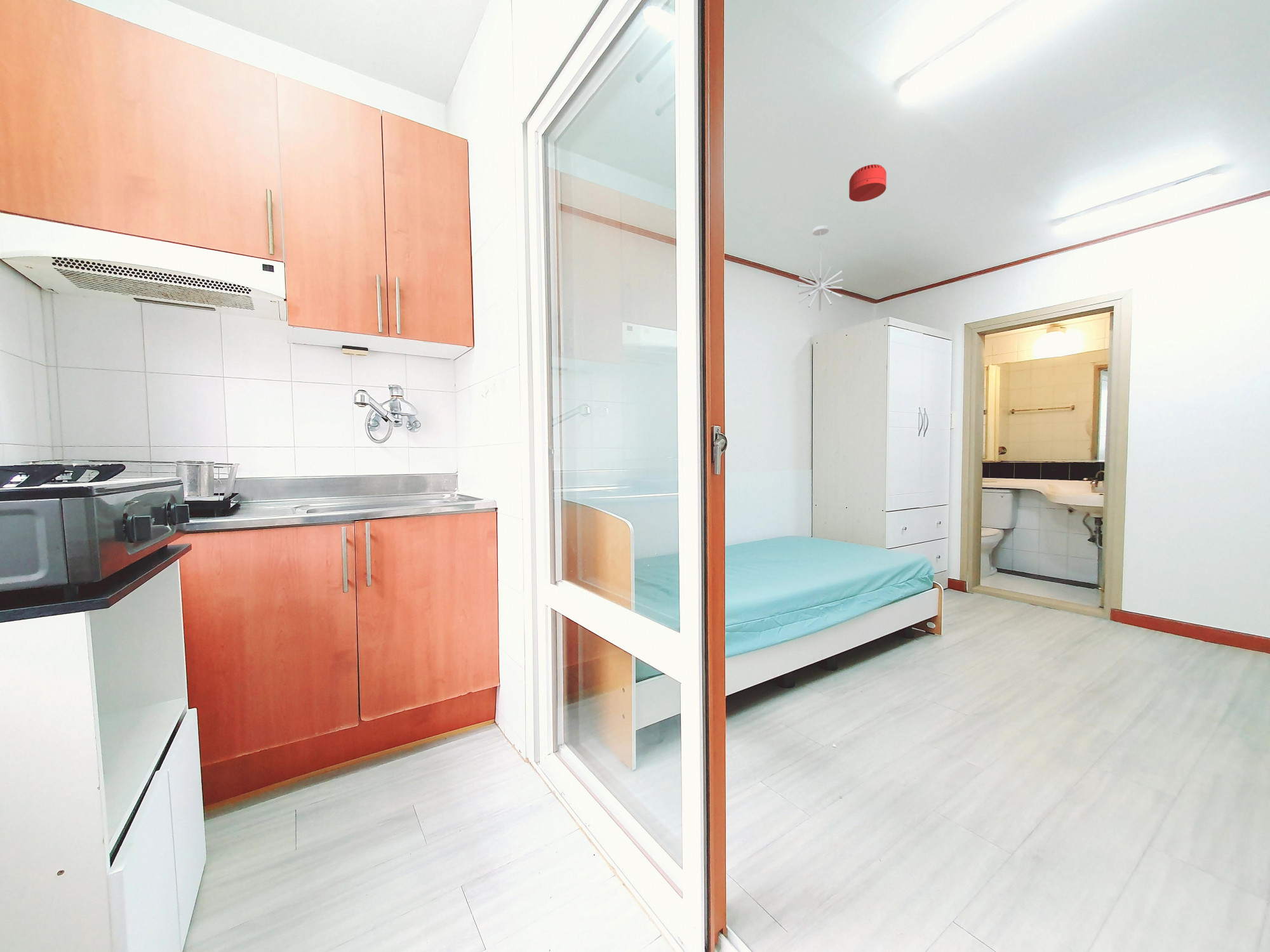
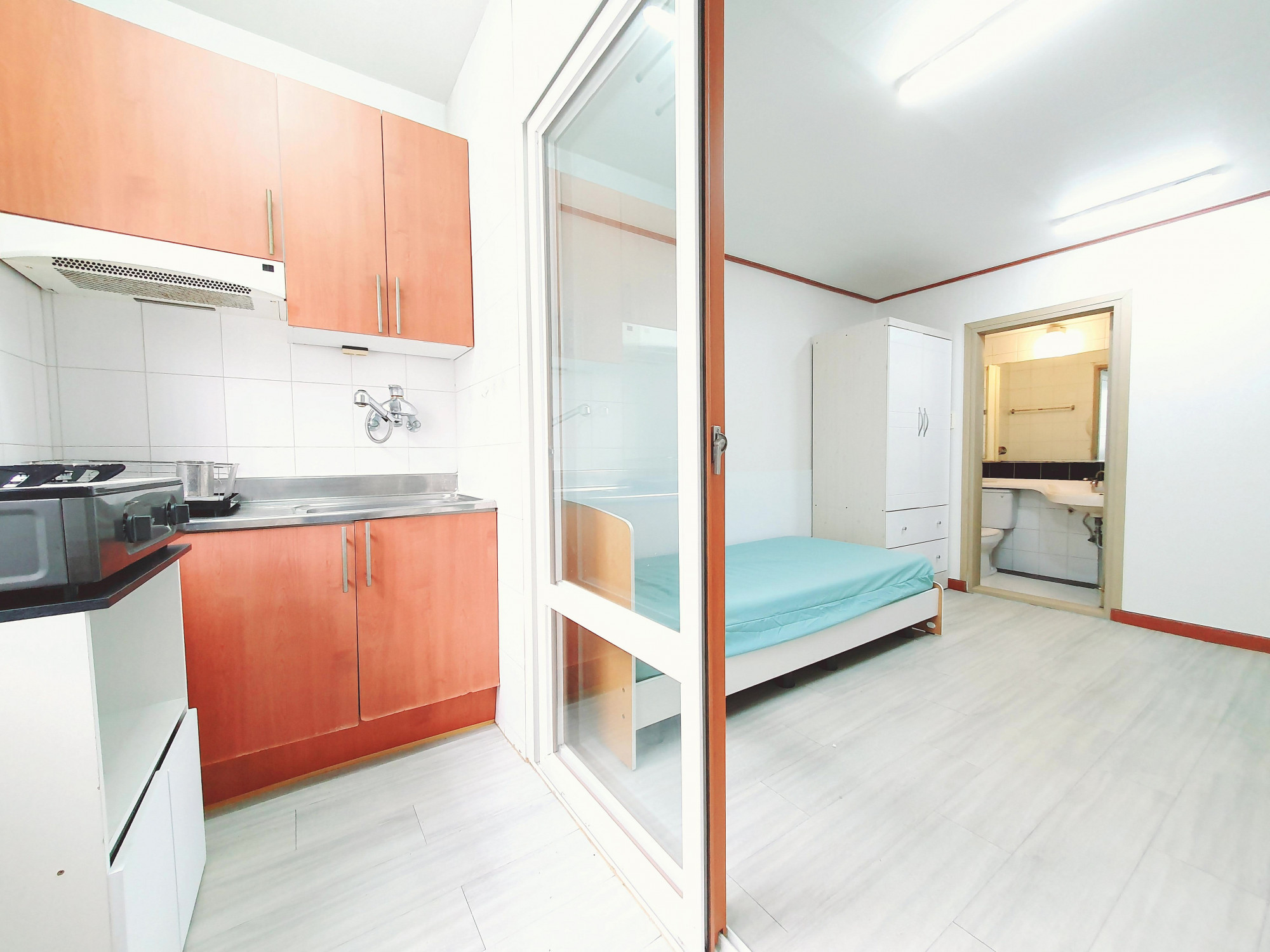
- pendant light (820, 268)
- smoke detector (867, 182)
